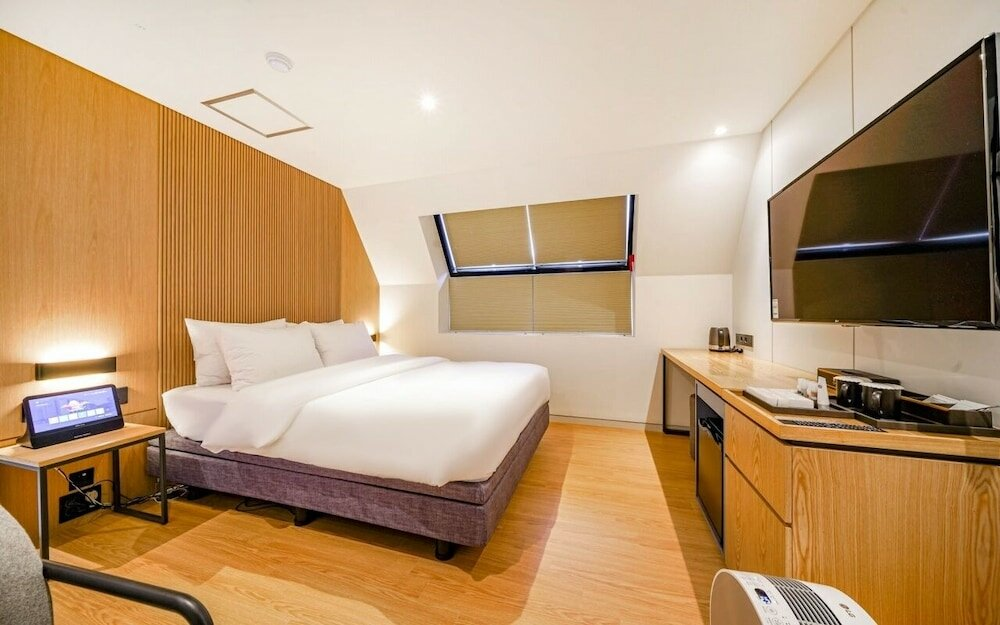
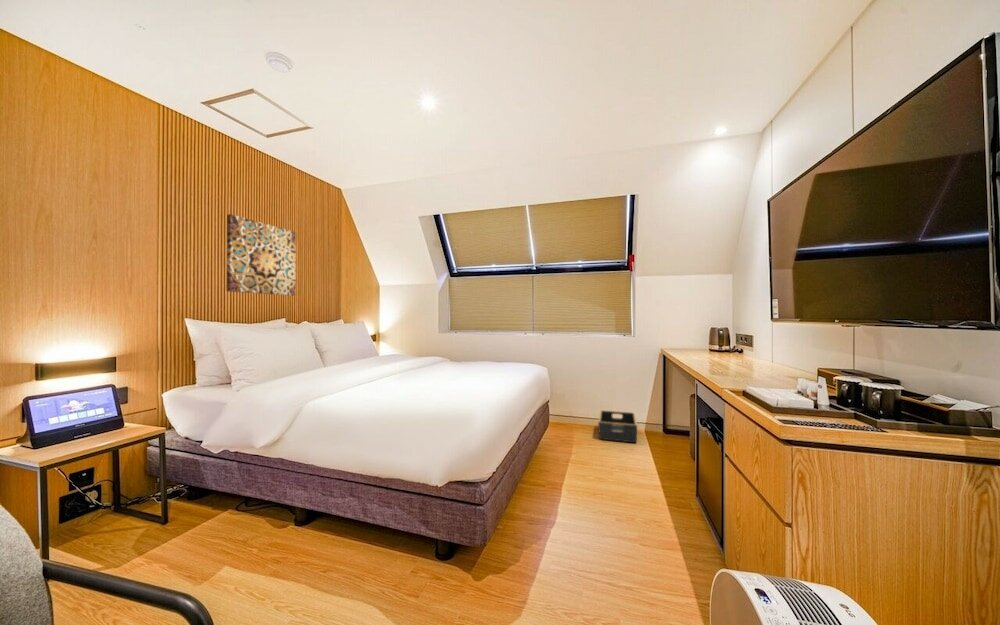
+ basket (617, 425)
+ wall art (264, 258)
